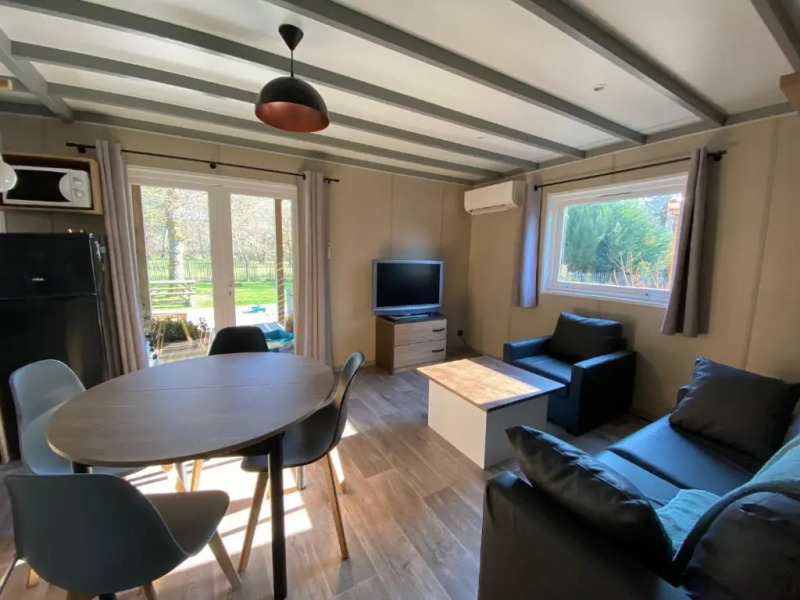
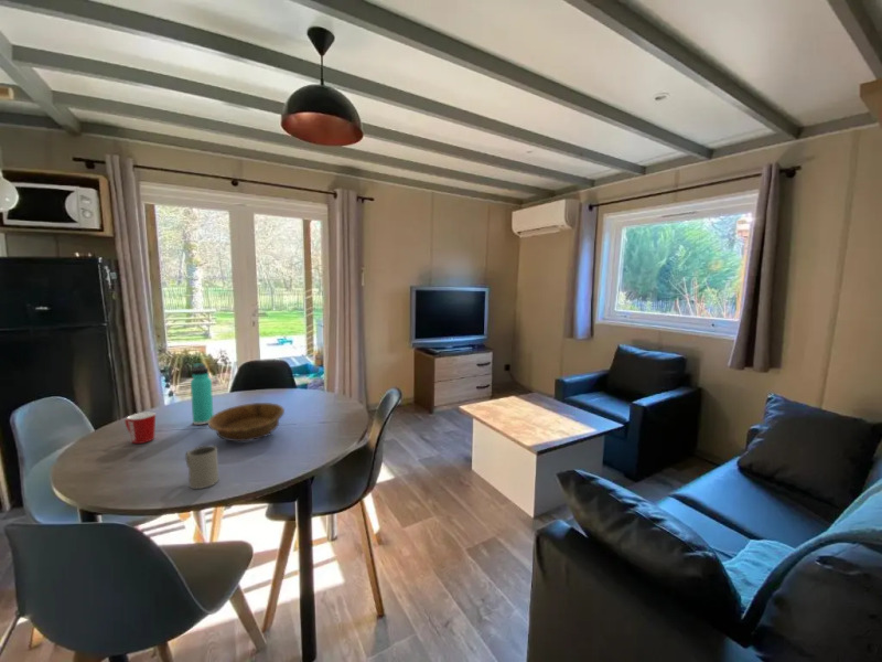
+ mug (198, 465)
+ decorative bowl (248, 424)
+ mug (138, 427)
+ thermos bottle (202, 393)
